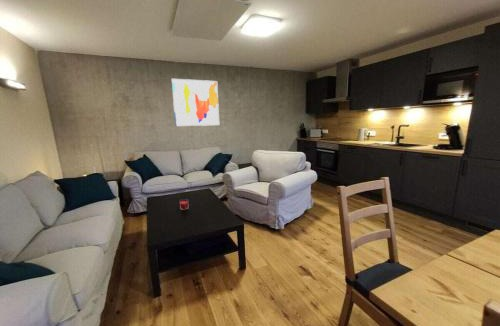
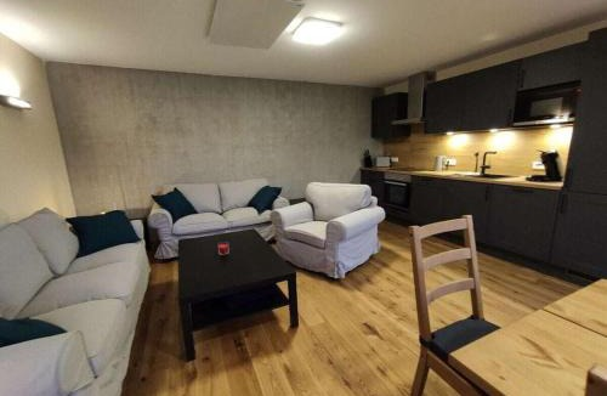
- wall art (196, 103)
